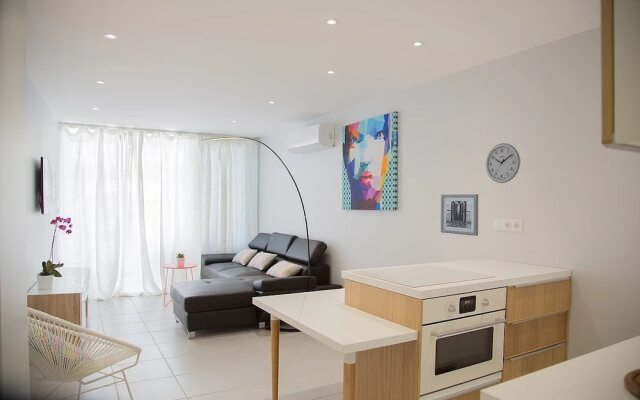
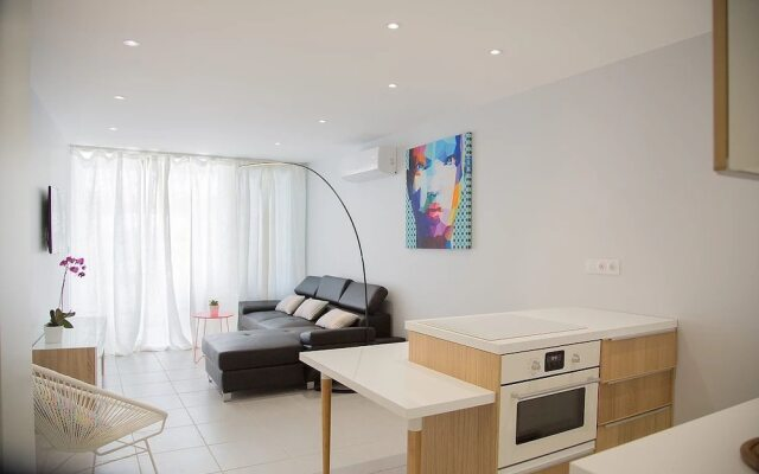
- wall art (458, 214)
- wall clock (501, 163)
